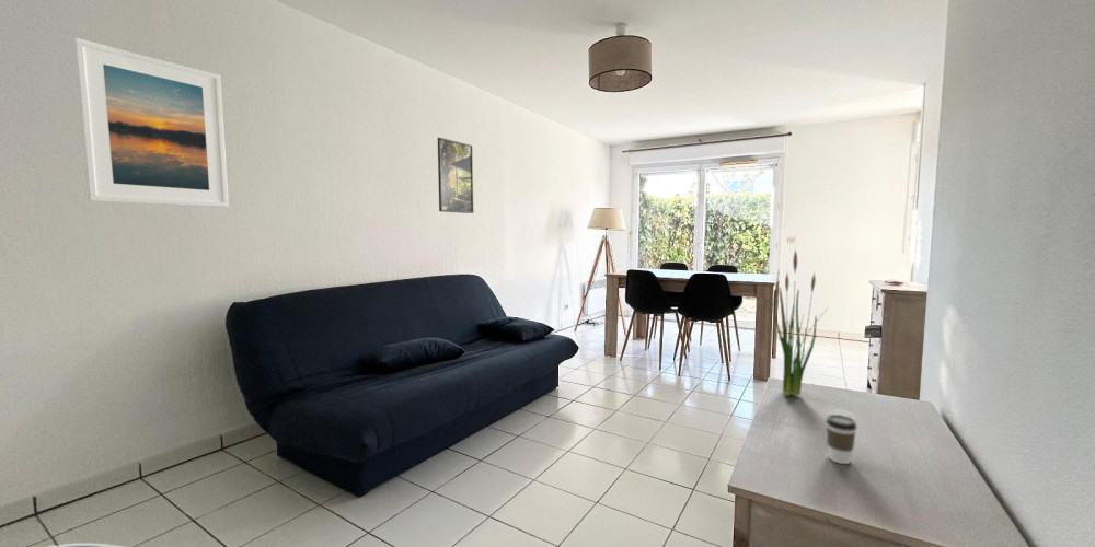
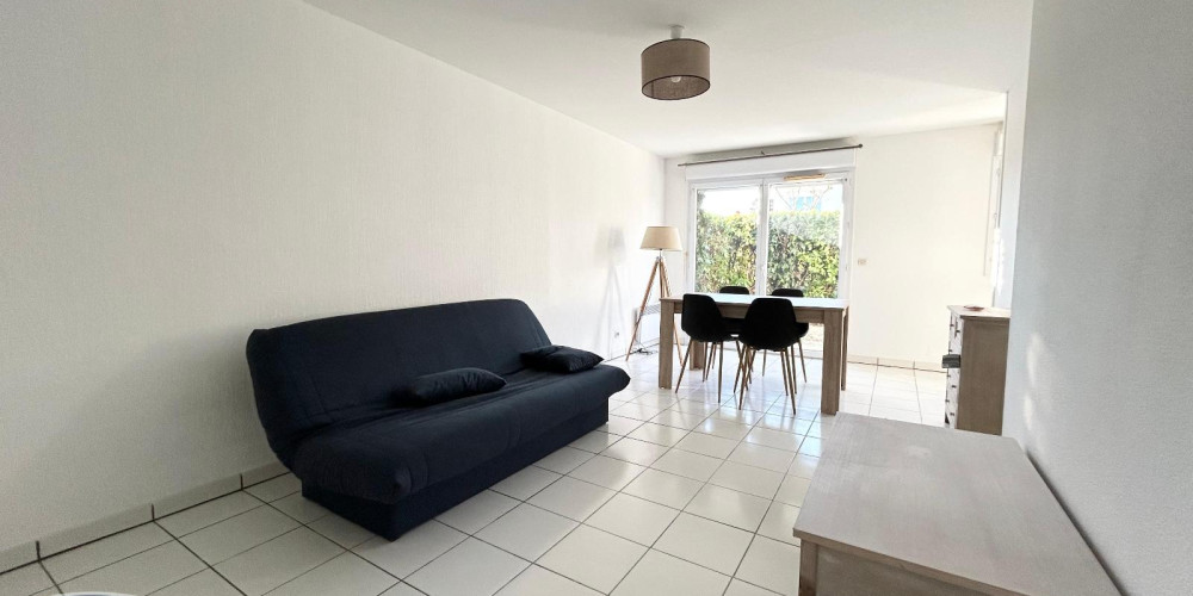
- plant (796, 323)
- coffee cup (840, 439)
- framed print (160, 132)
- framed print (456, 177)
